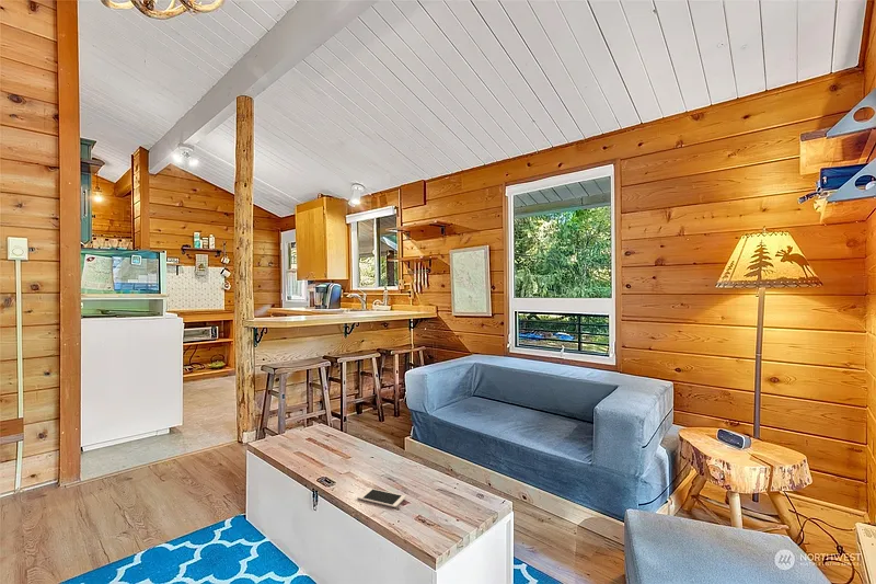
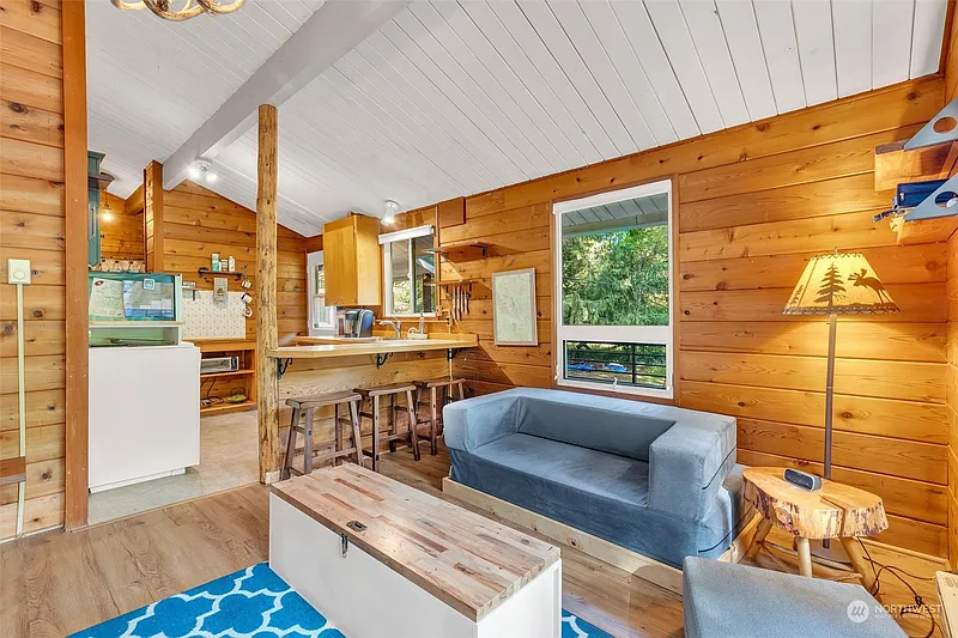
- cell phone (381, 496)
